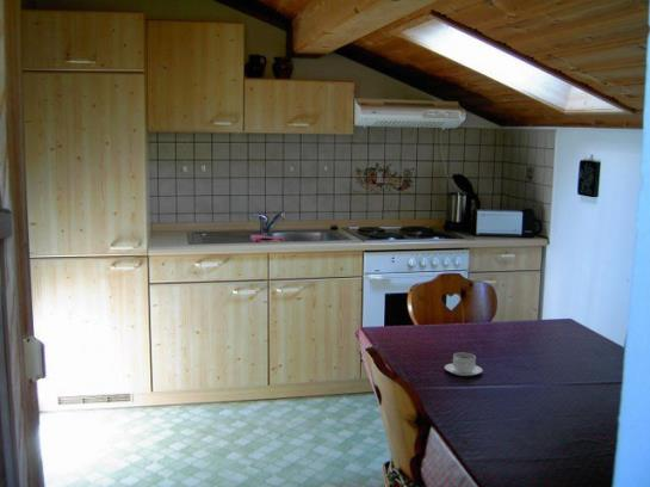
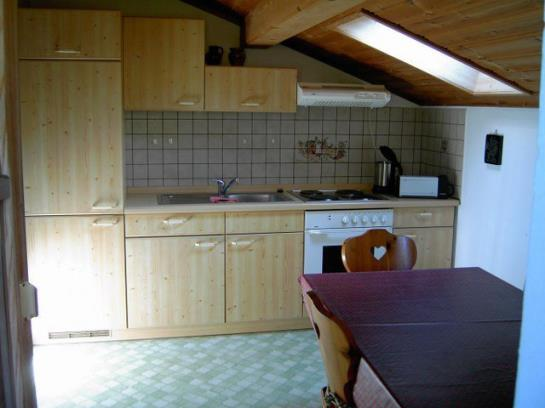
- coffee cup (463, 363)
